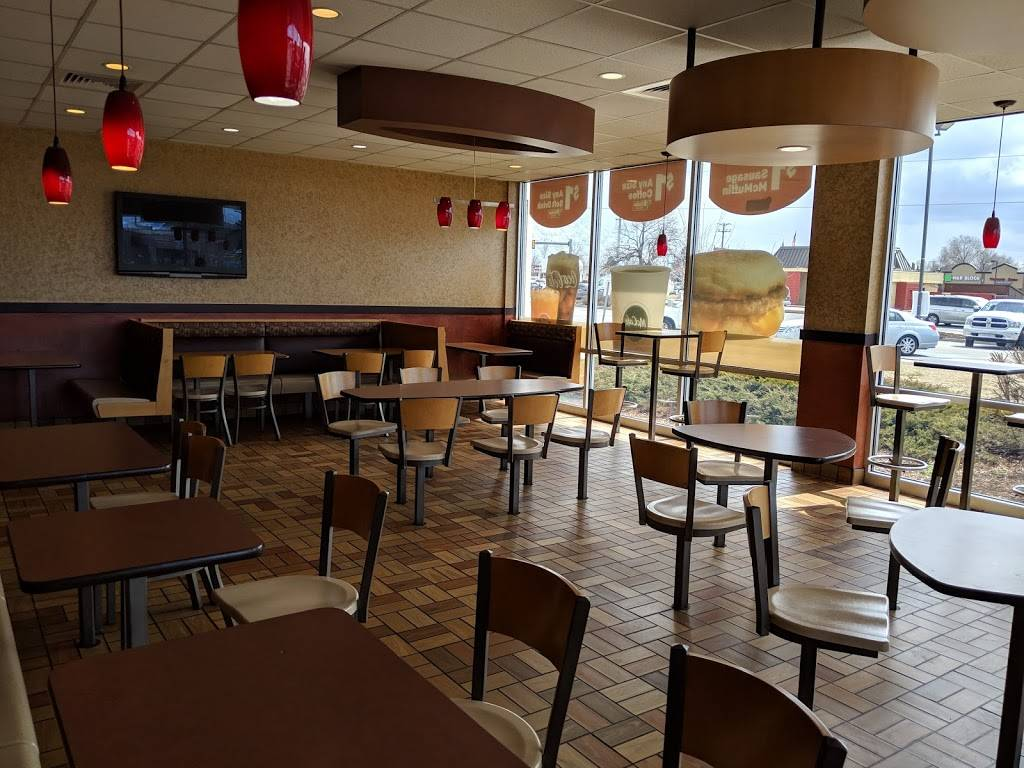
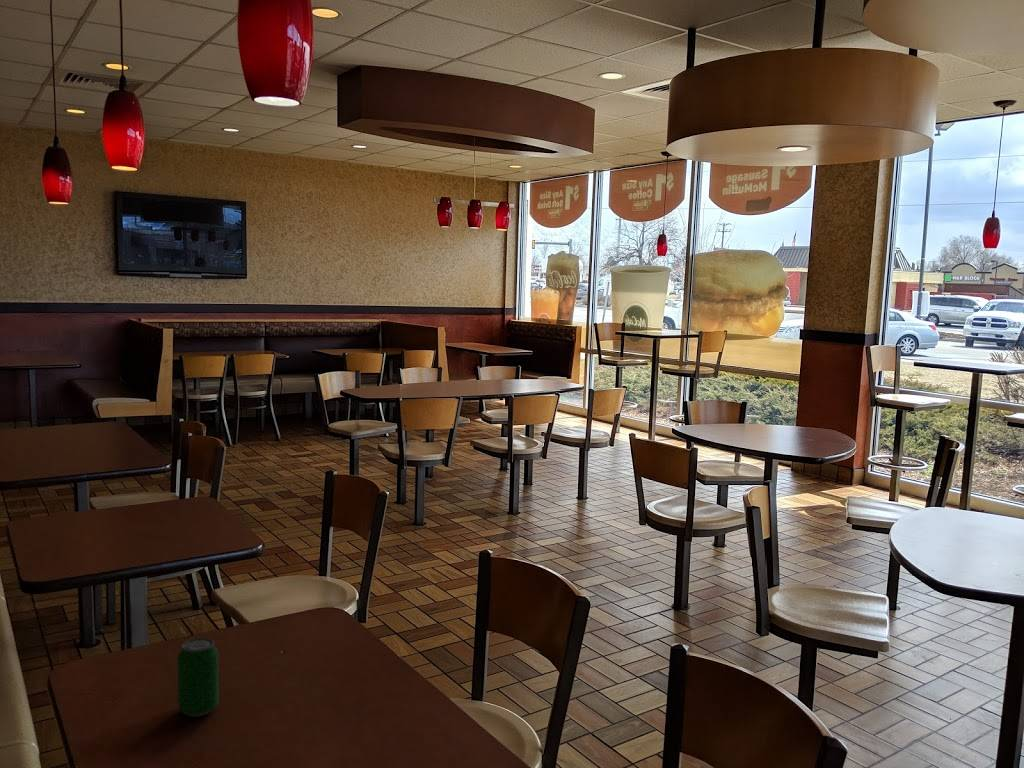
+ beverage can (198, 677)
